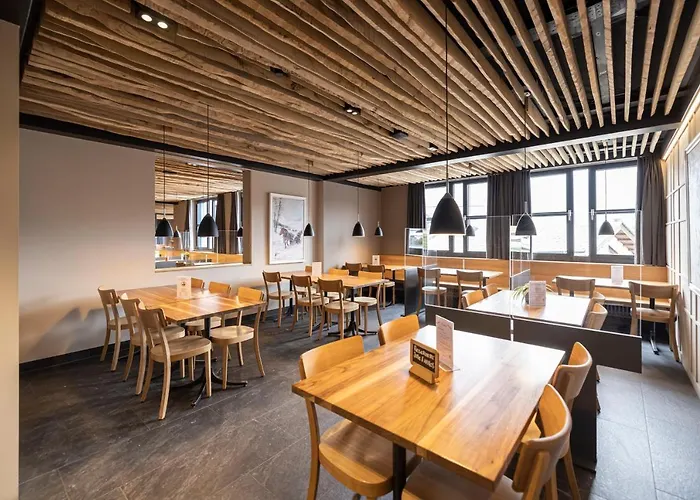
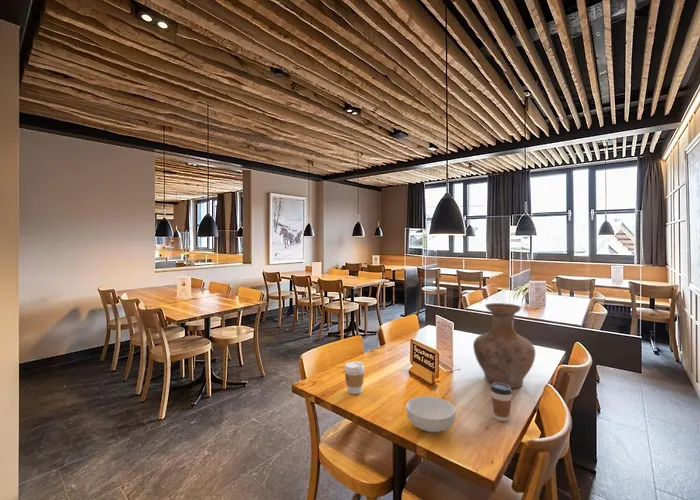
+ coffee cup (501, 402)
+ vase (503, 343)
+ coffee cup (354, 377)
+ cereal bowl (430, 416)
